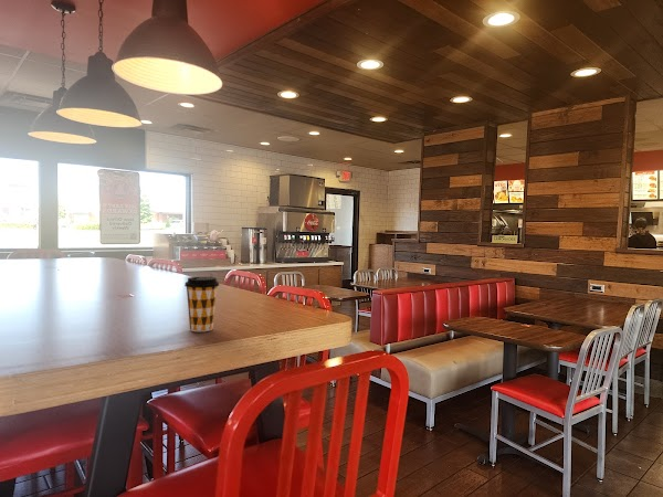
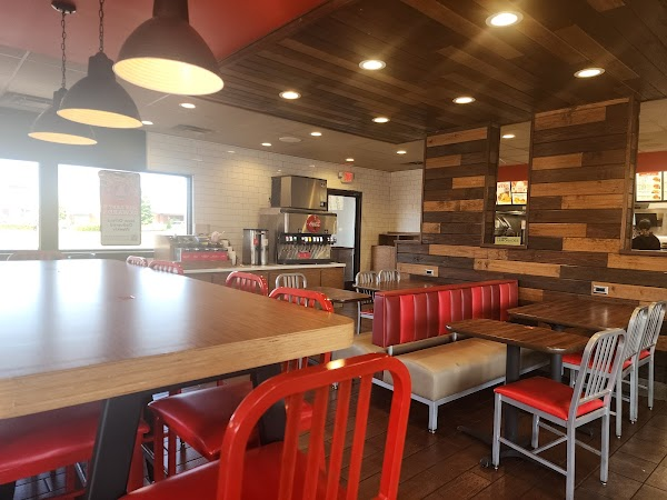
- coffee cup (201, 304)
